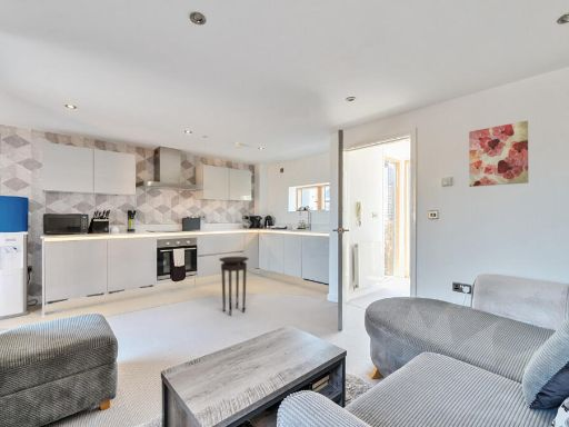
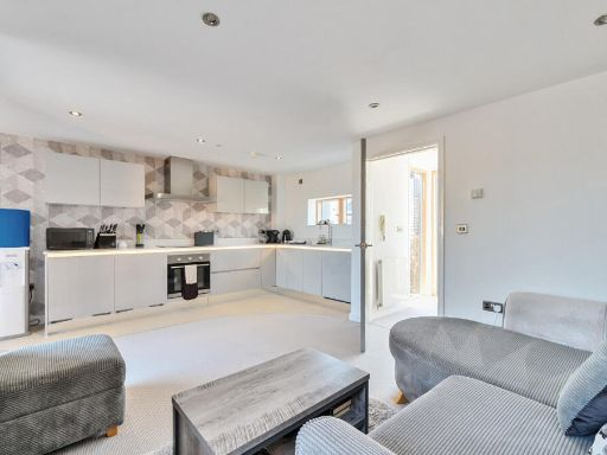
- wall art (497, 156)
- stool (236, 285)
